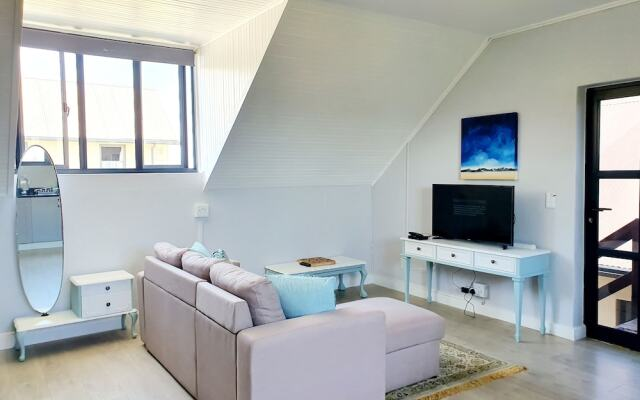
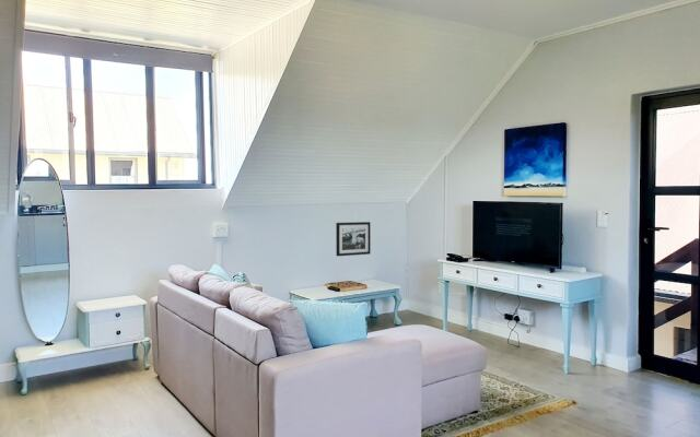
+ picture frame (353, 238)
